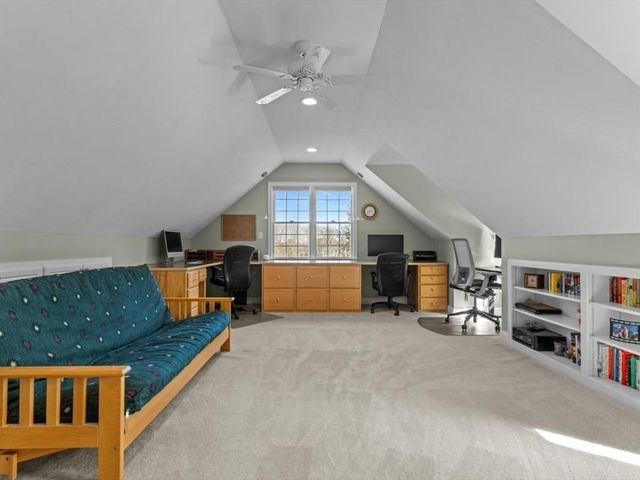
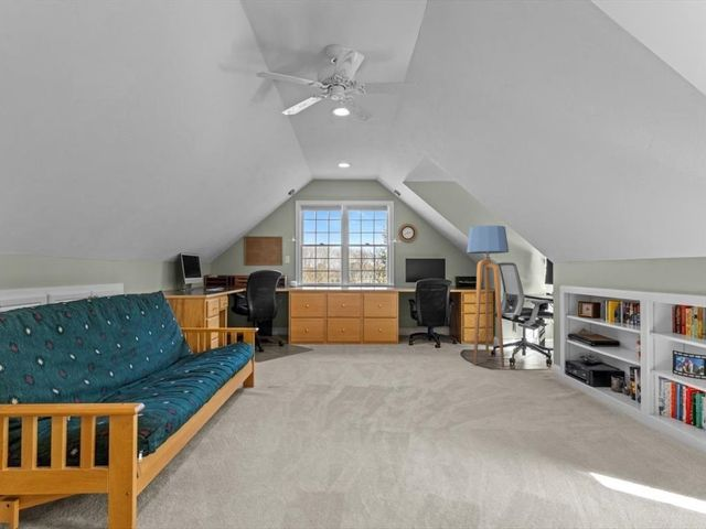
+ floor lamp (488, 294)
